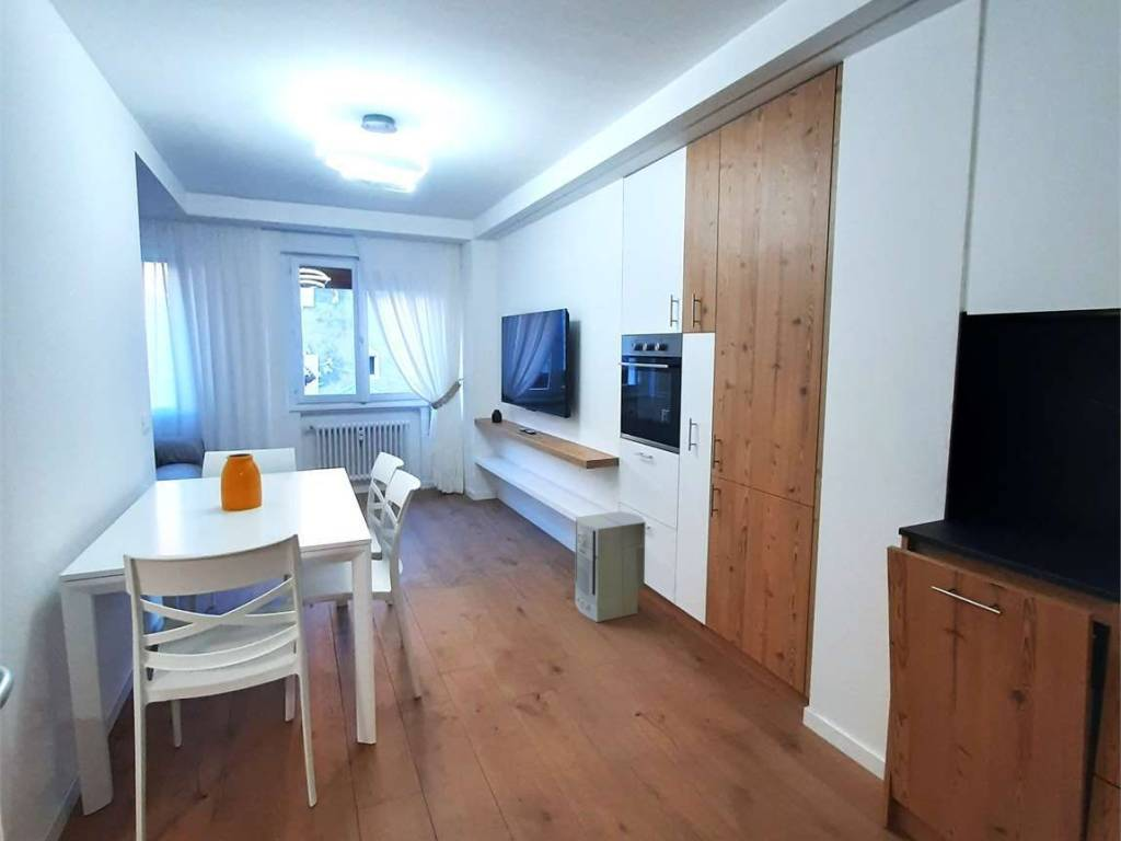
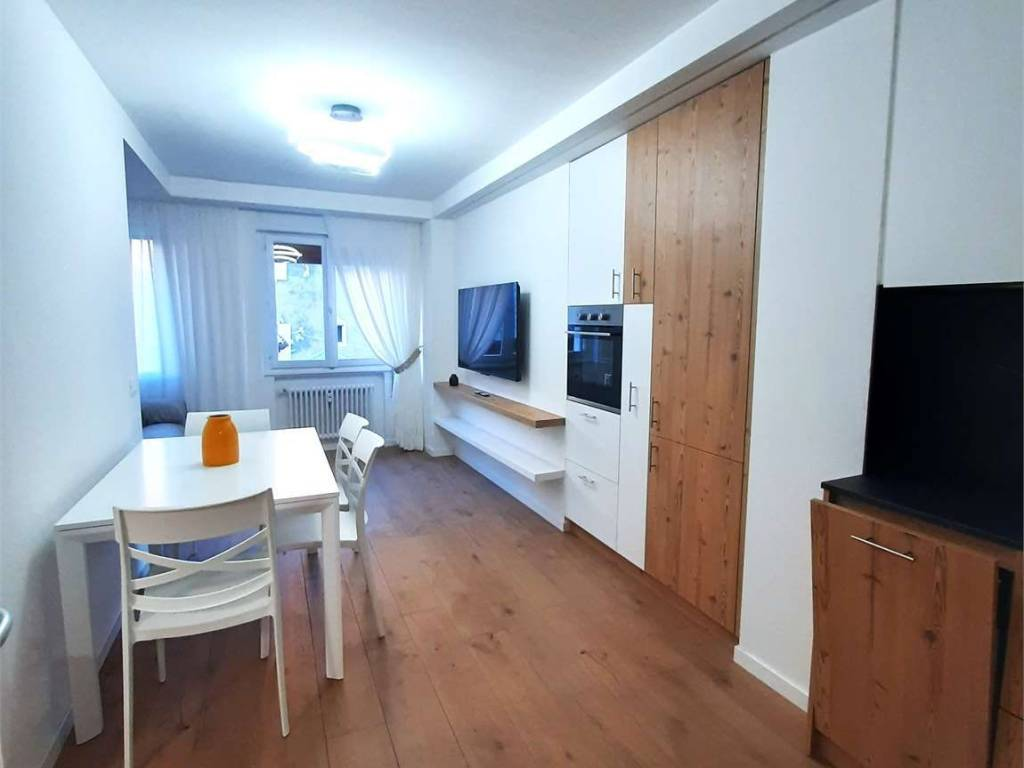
- air purifier (609, 564)
